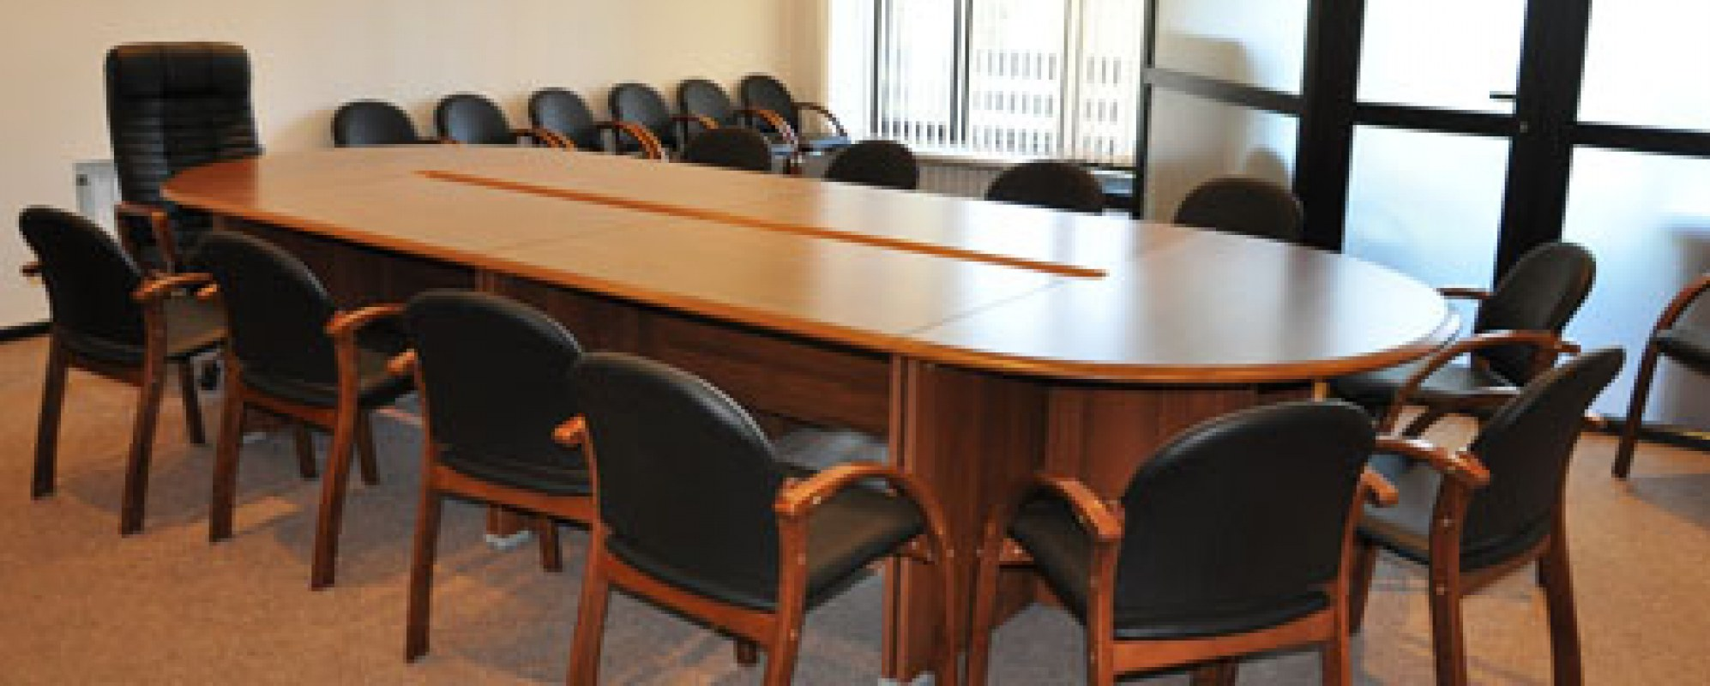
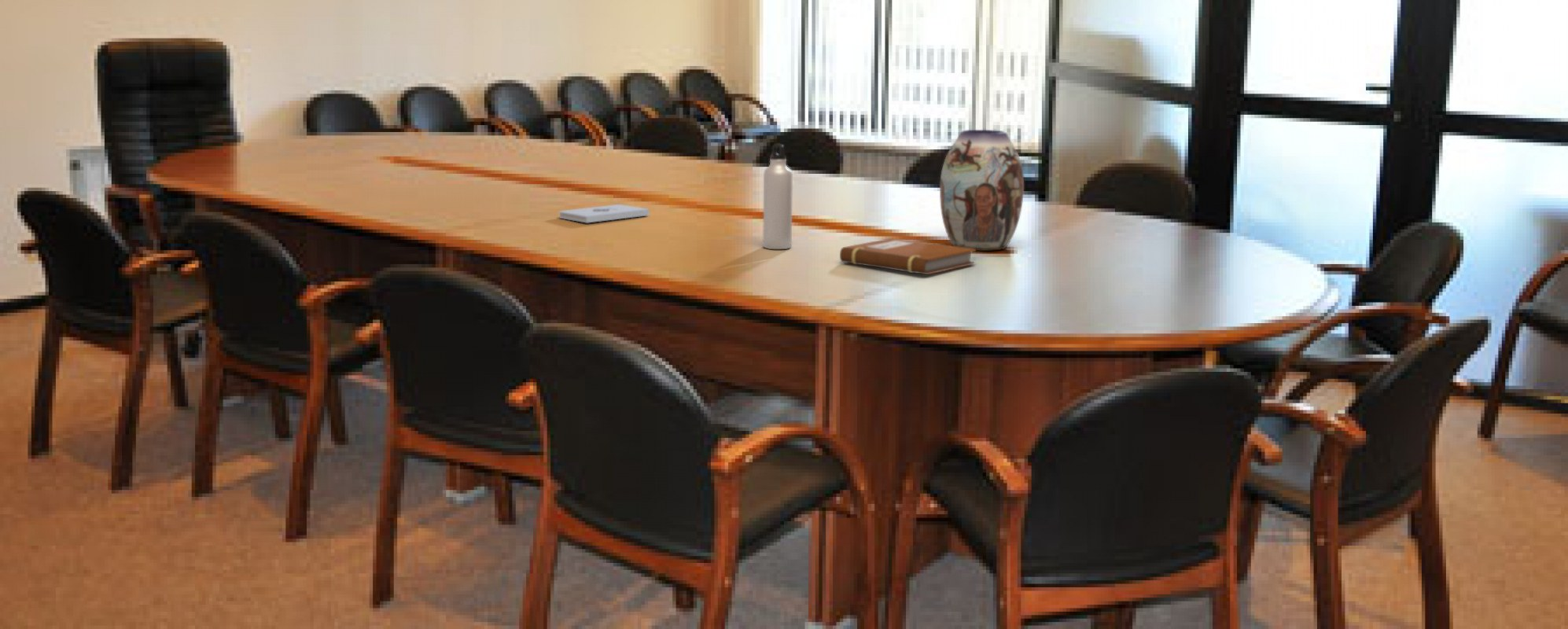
+ vase (981, 189)
+ notepad (603, 213)
+ water bottle (778, 196)
+ notebook (904, 256)
